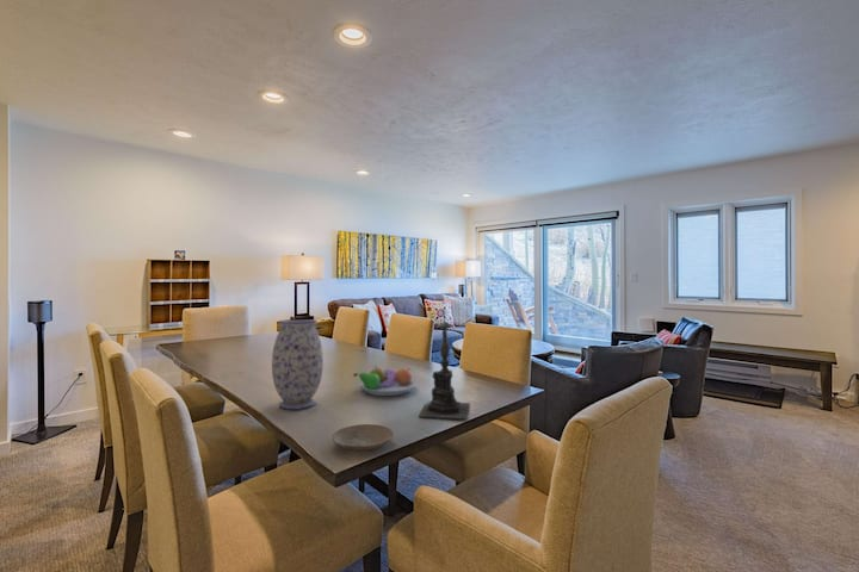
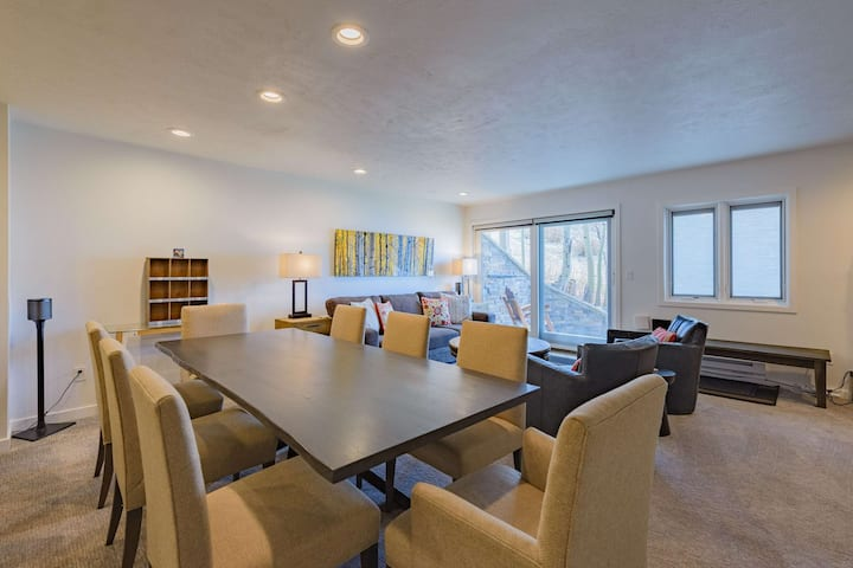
- candle holder (445, 360)
- vase (297, 362)
- plate (363, 439)
- fruit bowl (385, 378)
